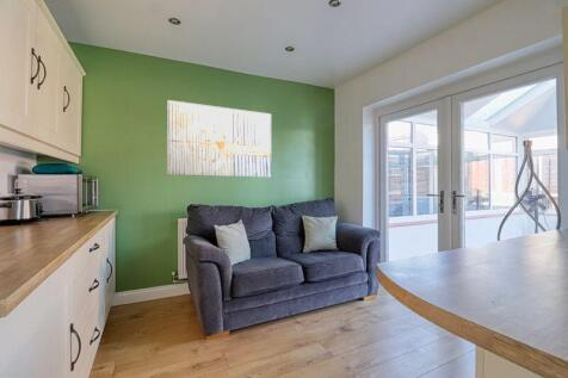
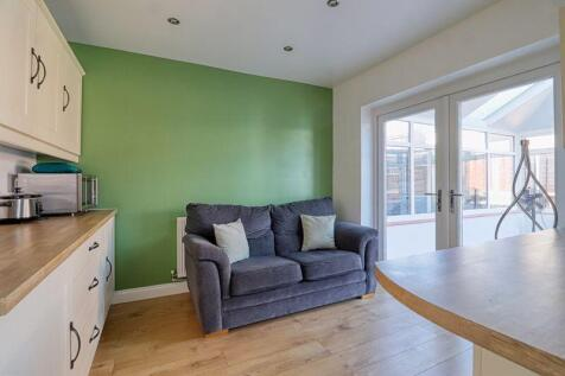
- wall art (223, 141)
